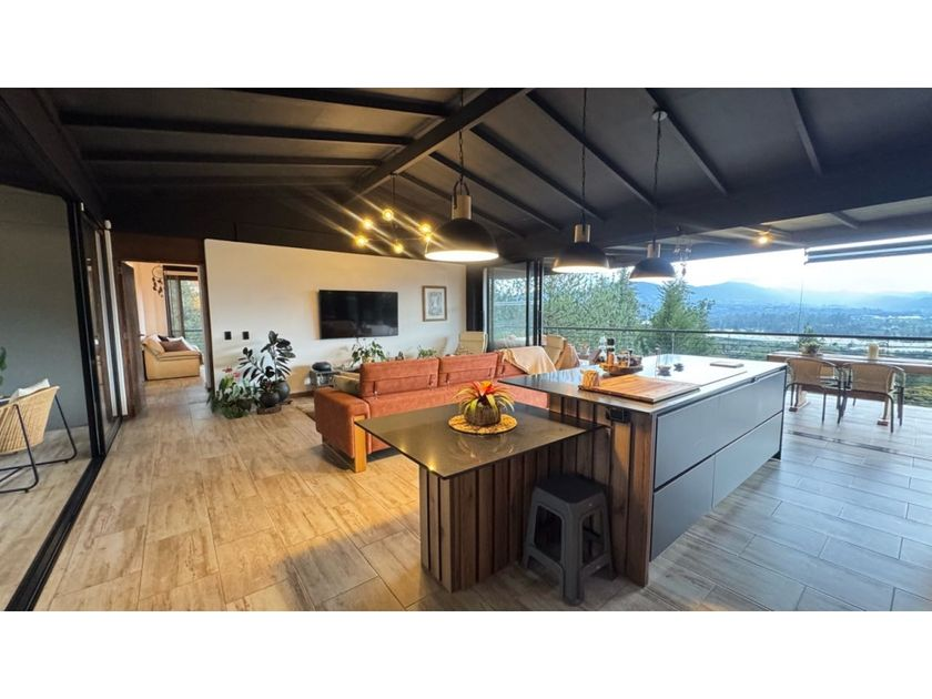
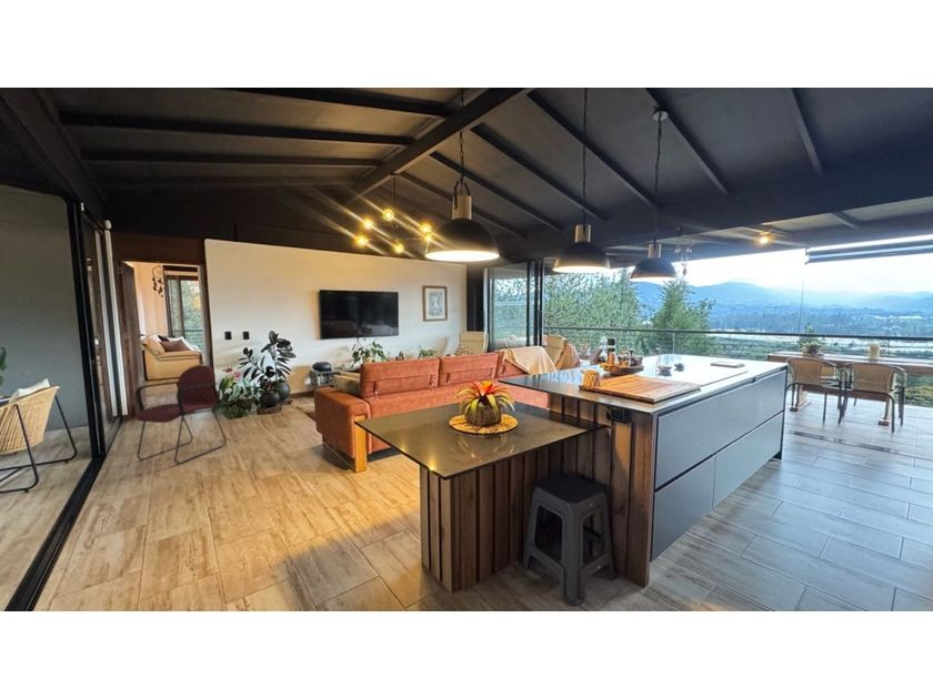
+ armchair (181, 411)
